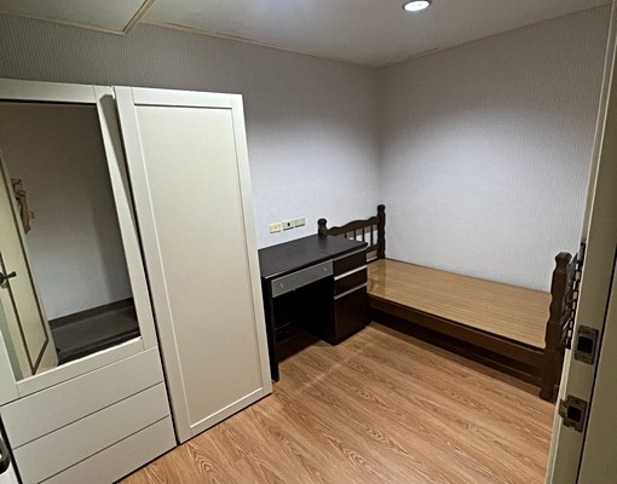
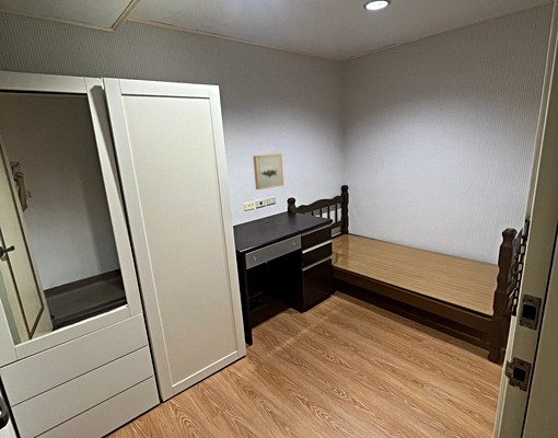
+ wall art (268, 171)
